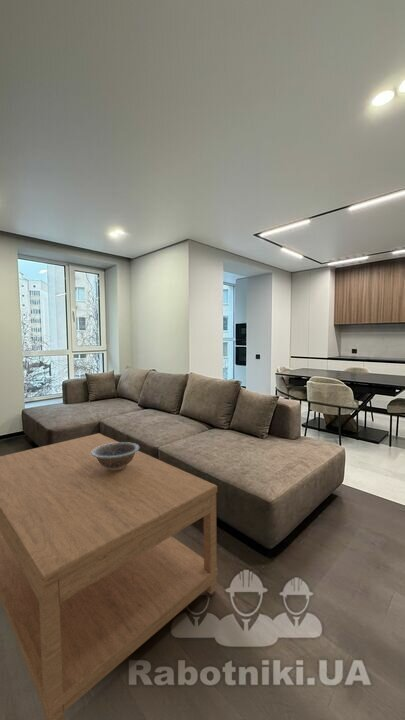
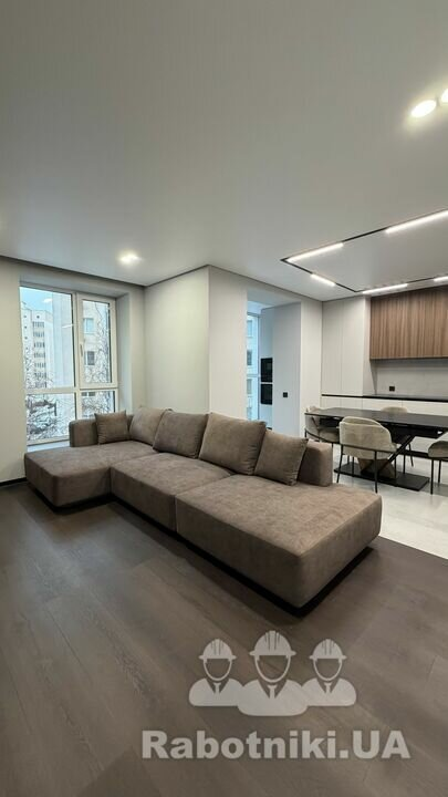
- coffee table (84, 521)
- decorative bowl (116, 457)
